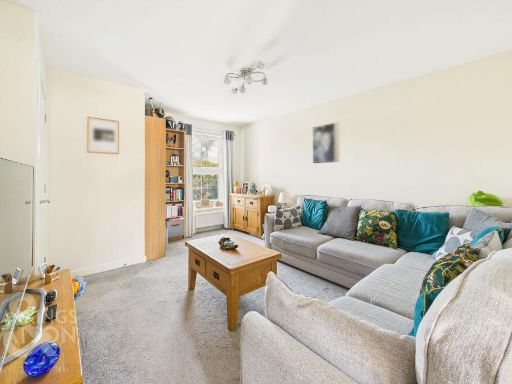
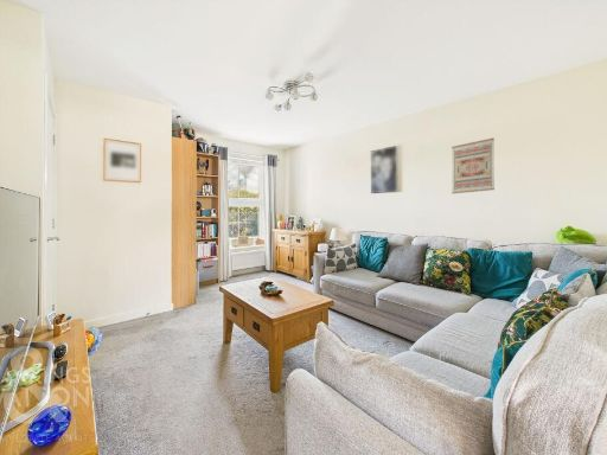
+ wall art (472, 167)
